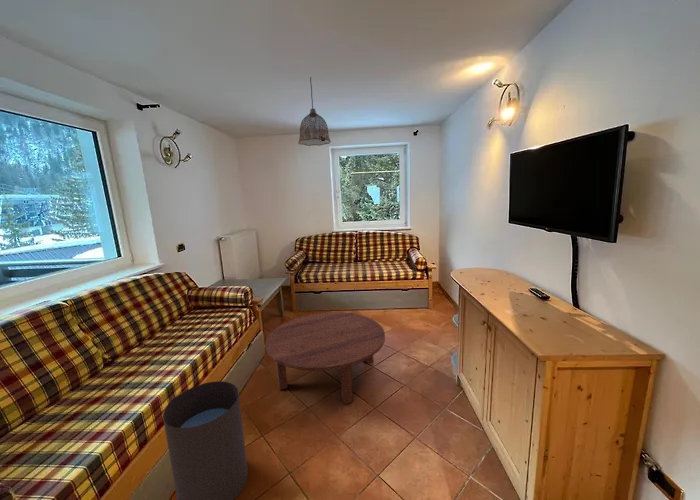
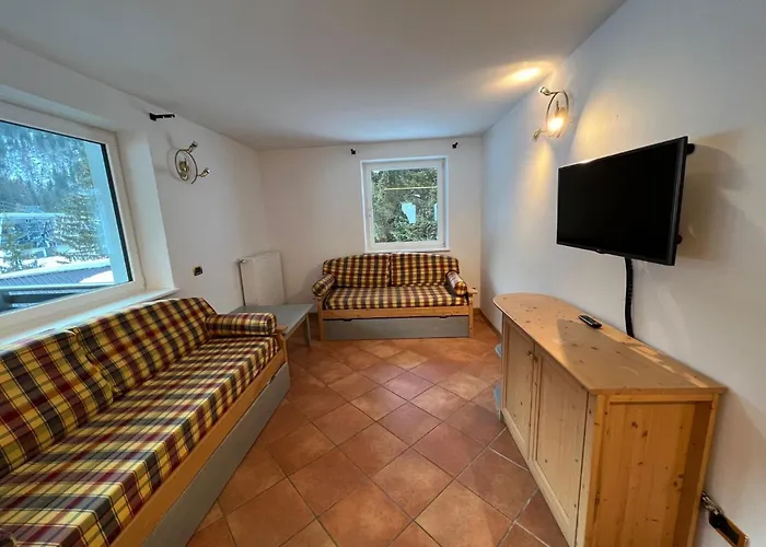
- waste bin (208, 443)
- pendant lamp (312, 110)
- coffee table (327, 354)
